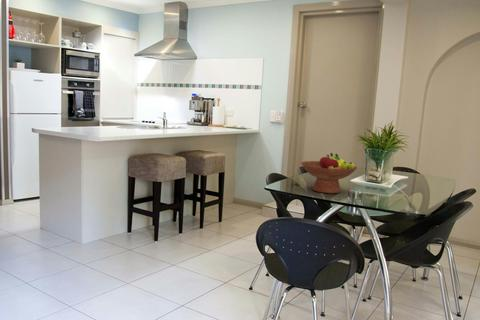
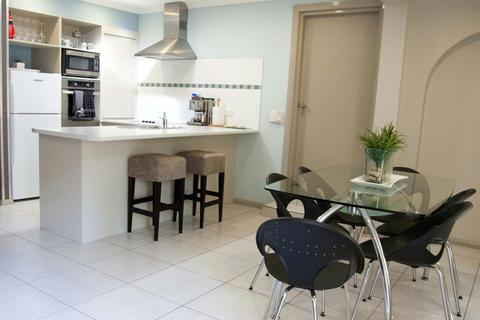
- fruit bowl (328, 172)
